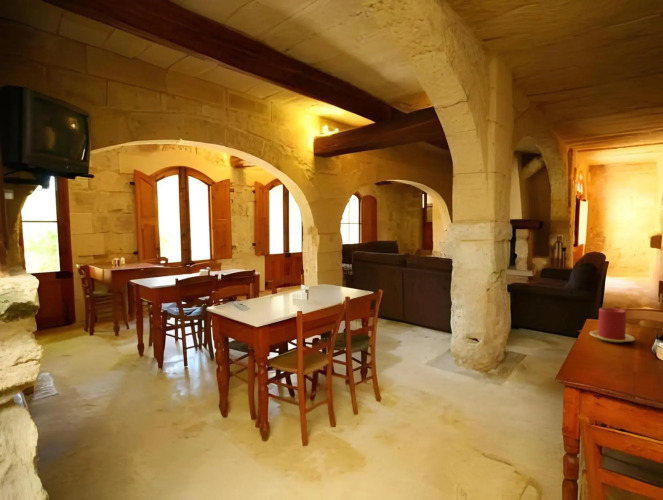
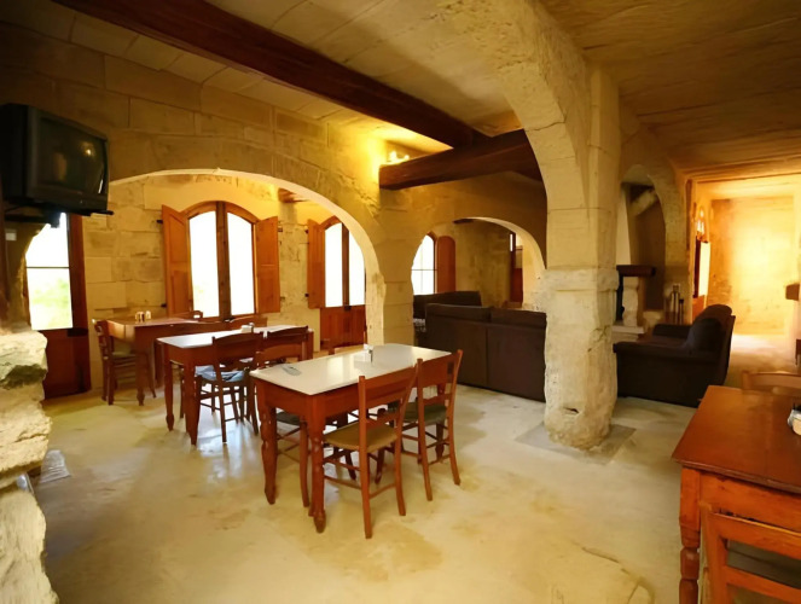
- candle (611, 324)
